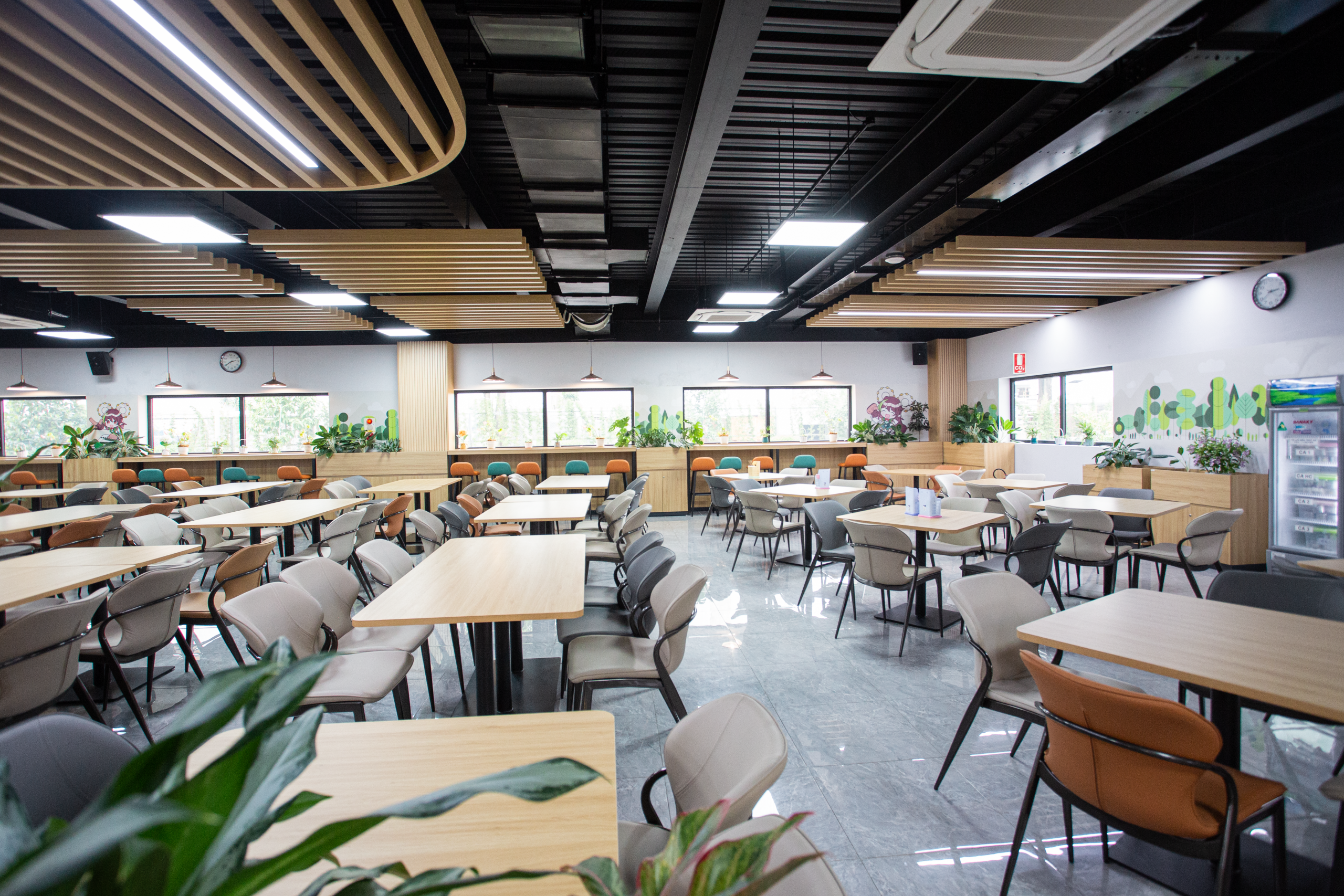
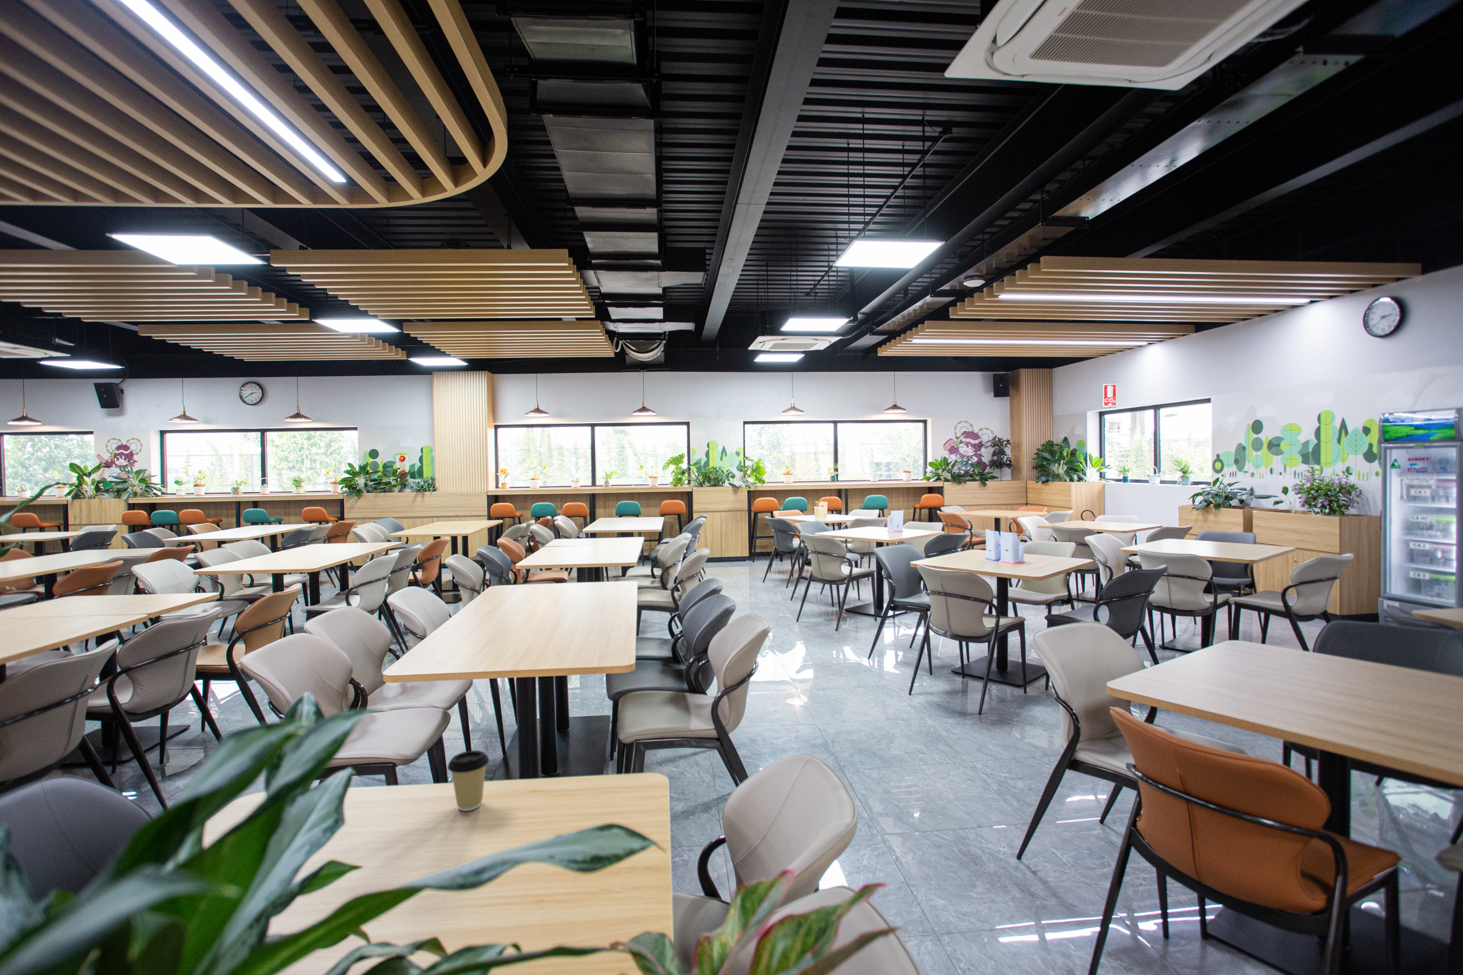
+ coffee cup (468, 780)
